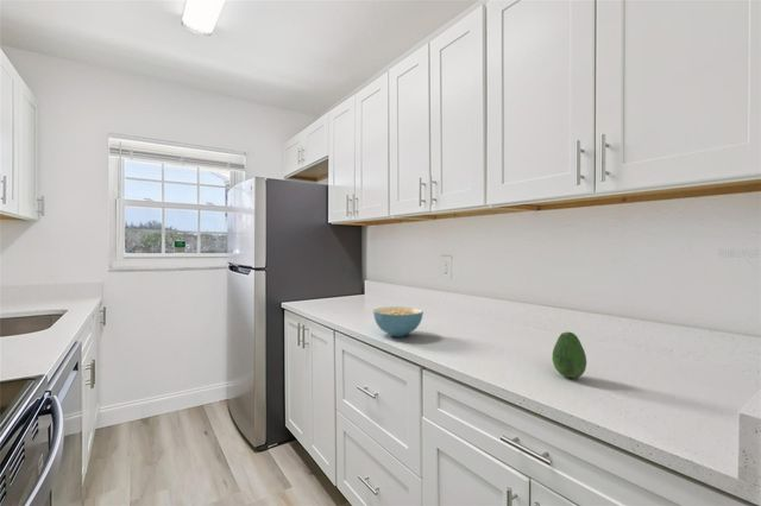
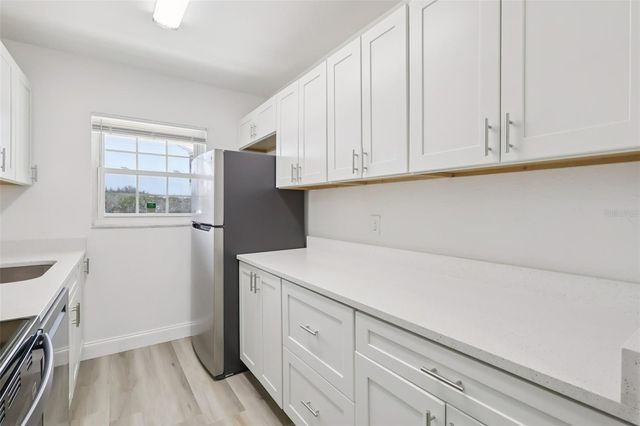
- fruit (568, 354)
- cereal bowl (397, 322)
